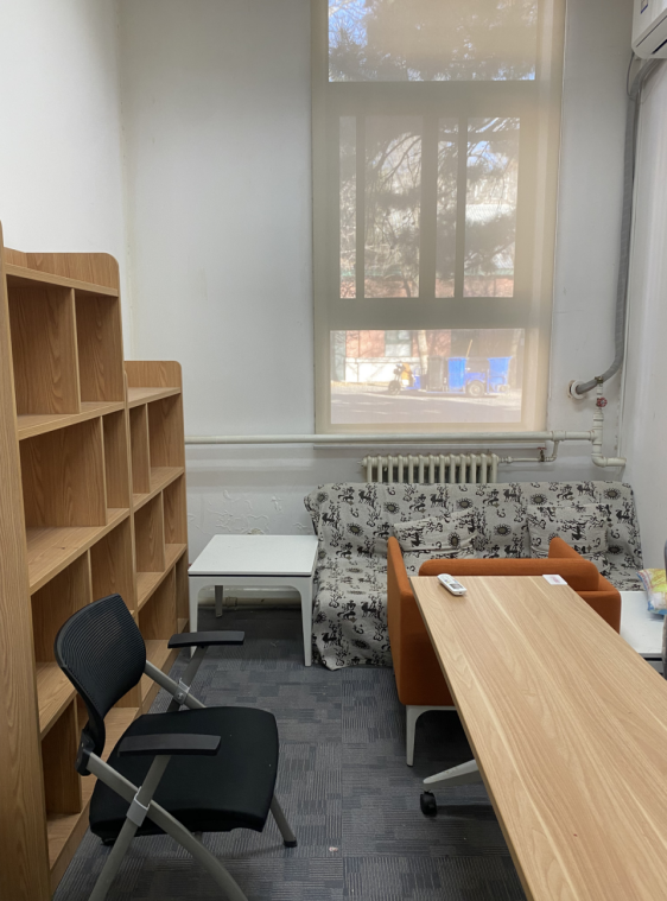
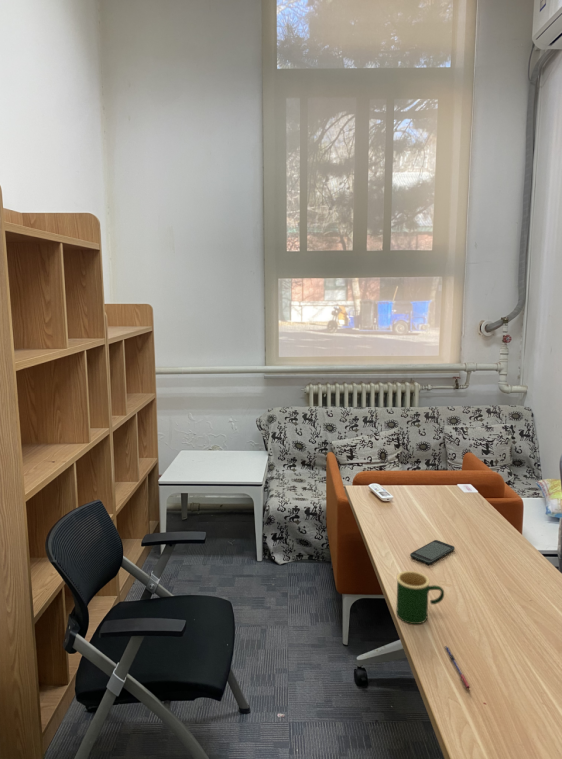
+ mug (420, 596)
+ smartphone (432, 551)
+ pen (456, 665)
